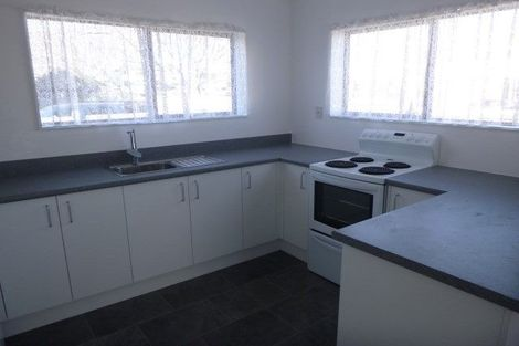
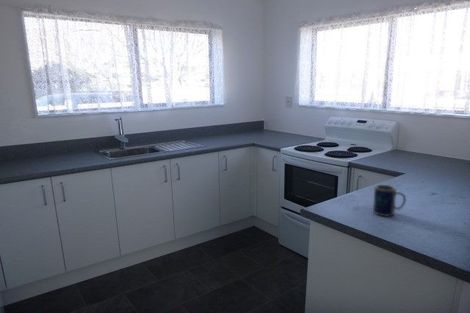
+ mug (389, 201)
